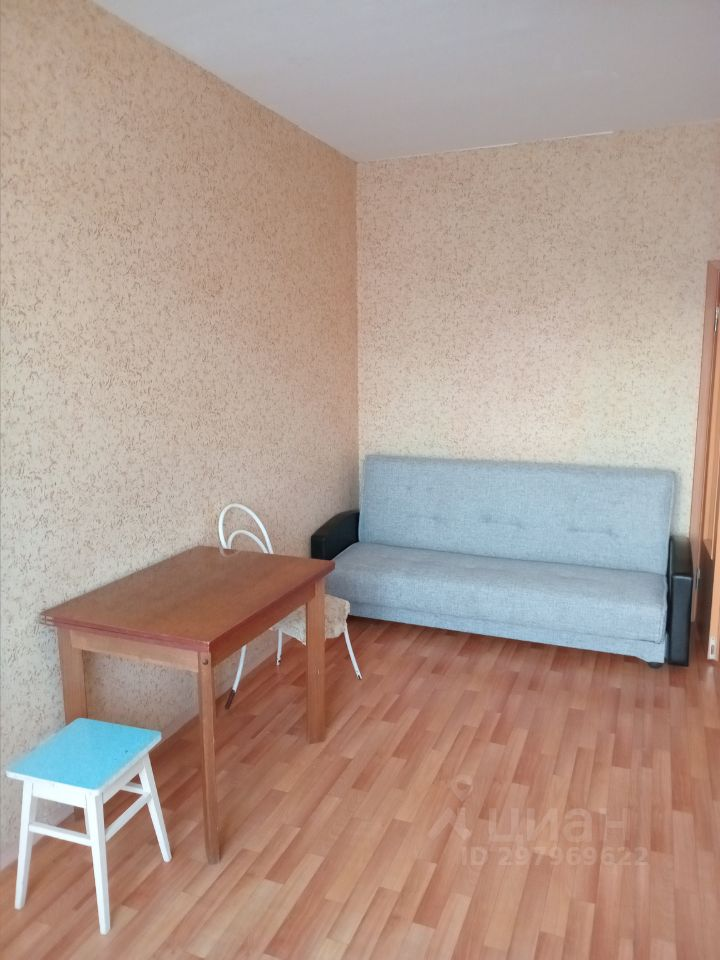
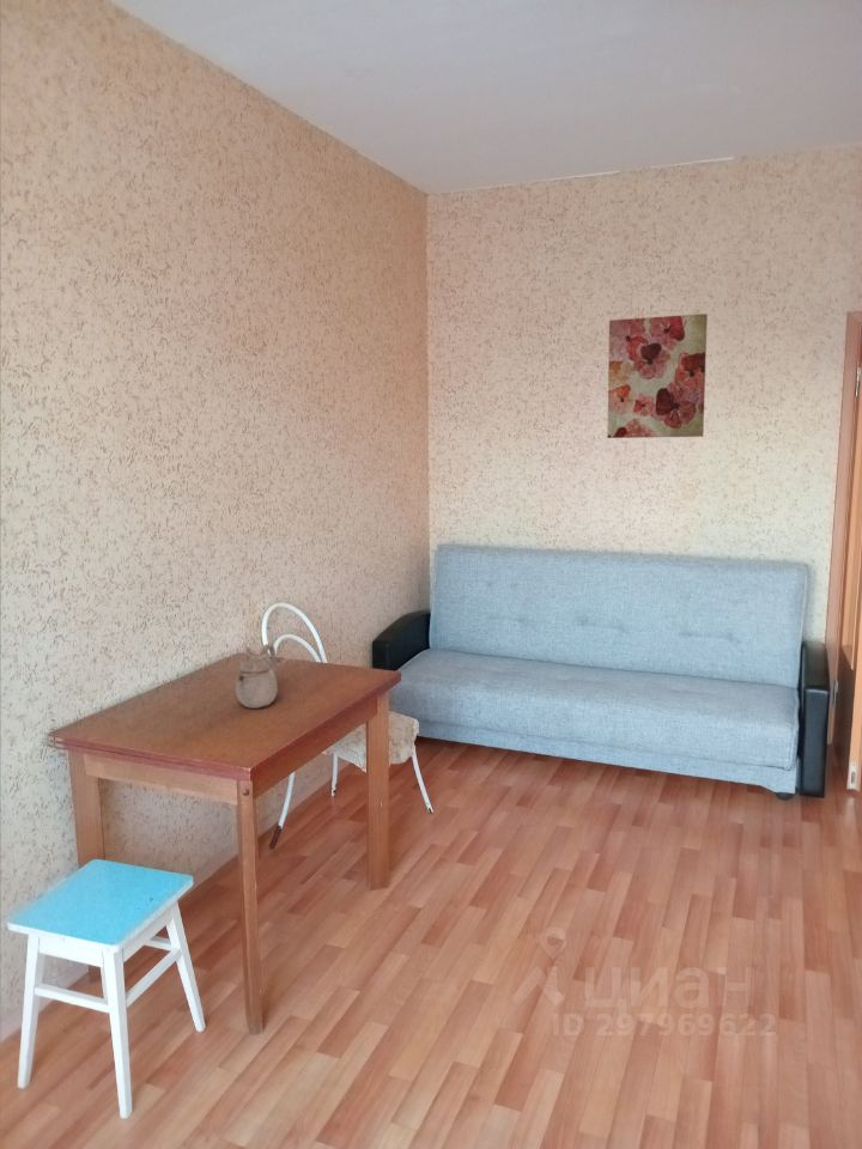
+ teapot (257, 675)
+ wall art (655, 377)
